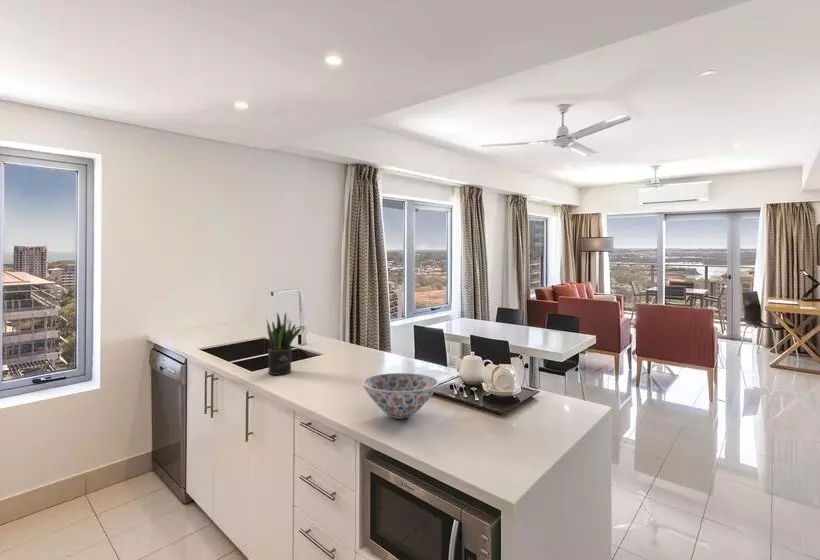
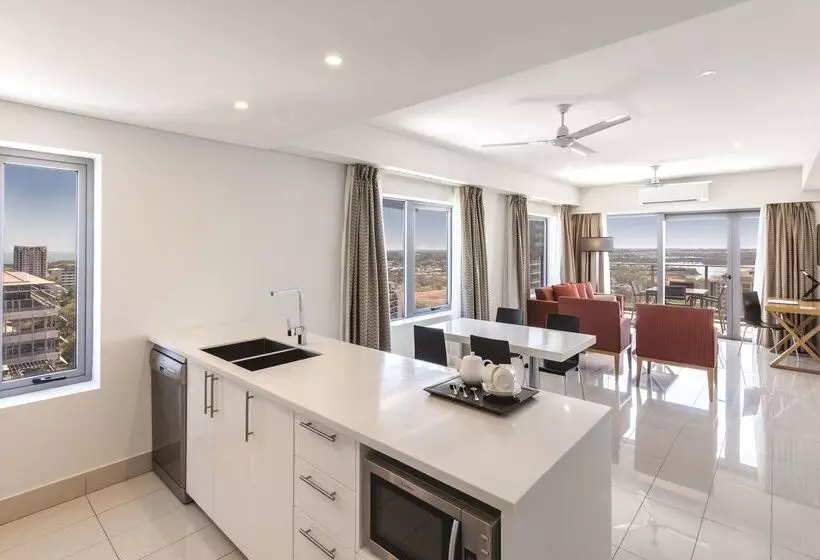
- potted plant (282, 342)
- bowl (400, 398)
